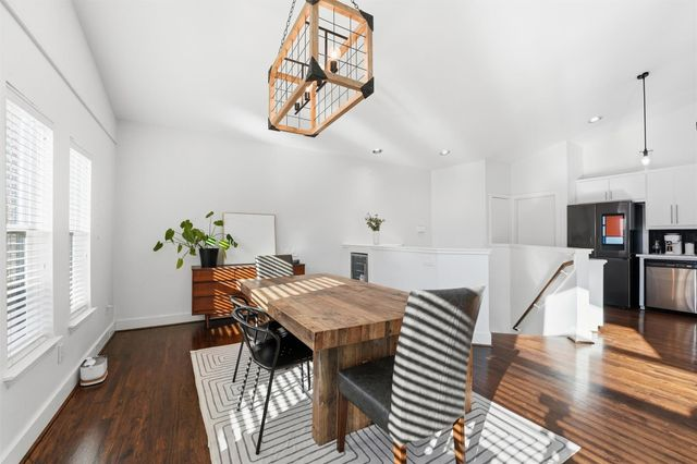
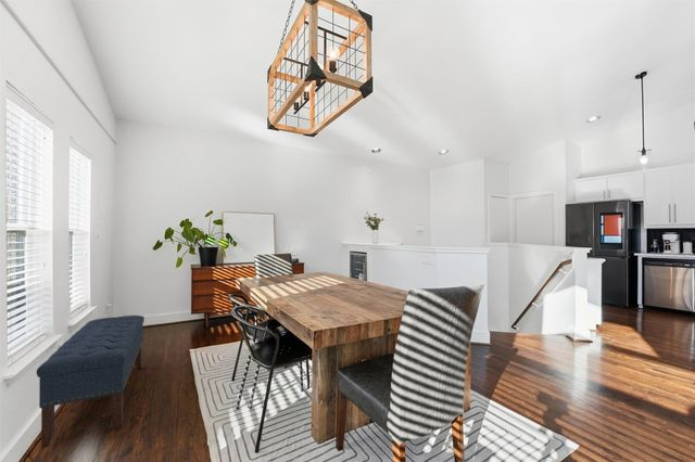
+ bench (103, 364)
